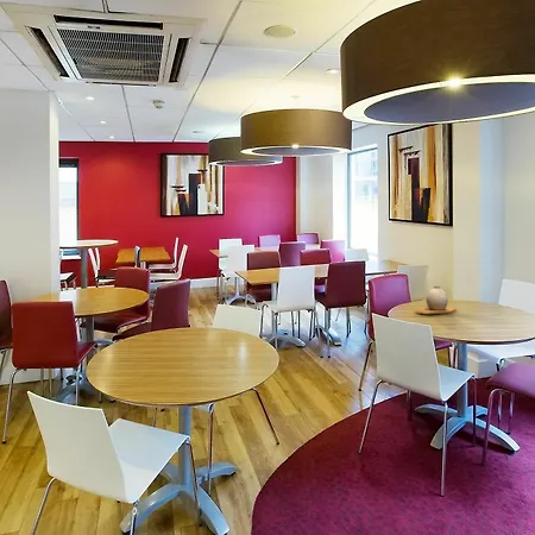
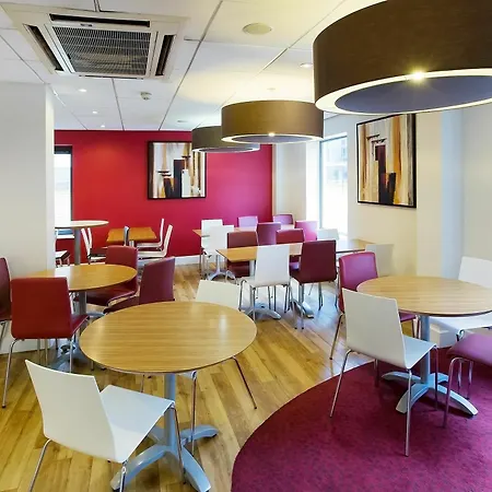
- vase (434, 298)
